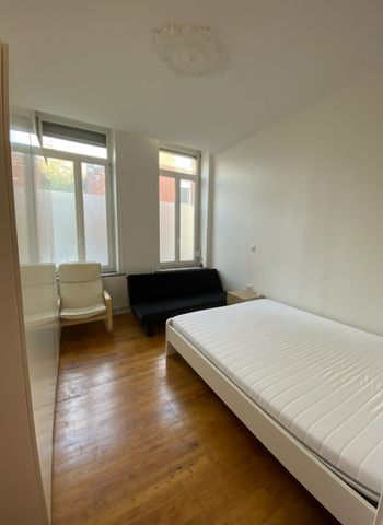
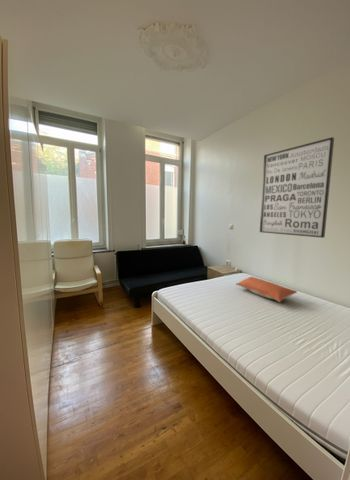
+ wall art (291, 192)
+ pillow (263, 287)
